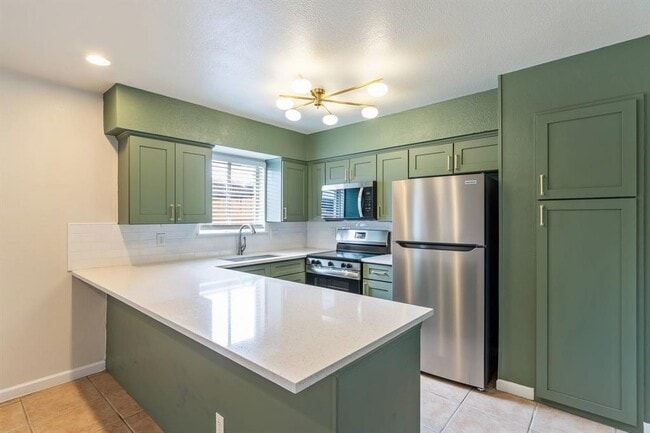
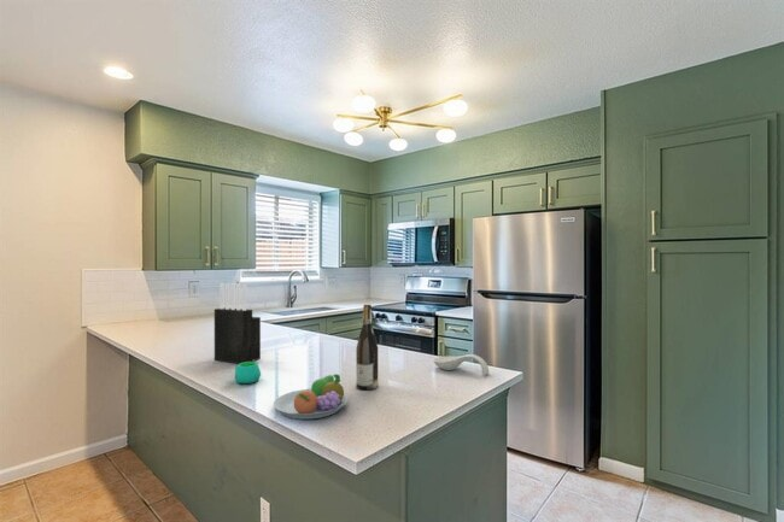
+ wine bottle (367, 345)
+ mug (245, 371)
+ fruit bowl (314, 392)
+ knife block (239, 321)
+ spoon rest (460, 362)
